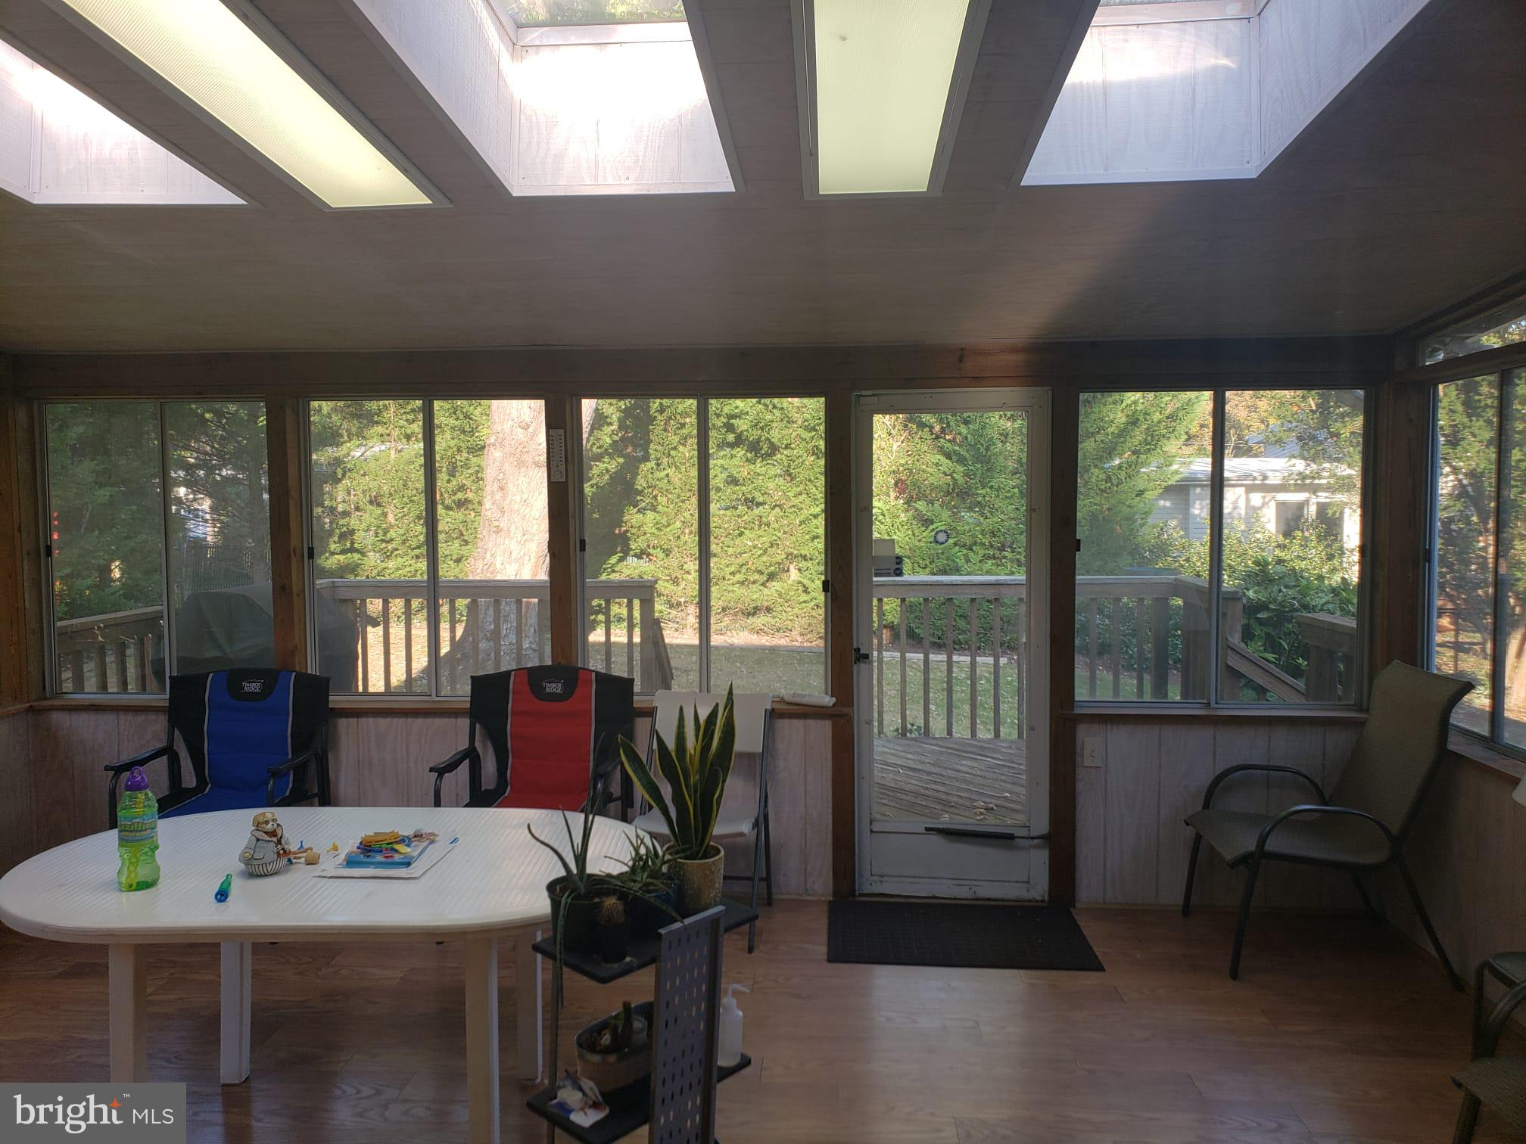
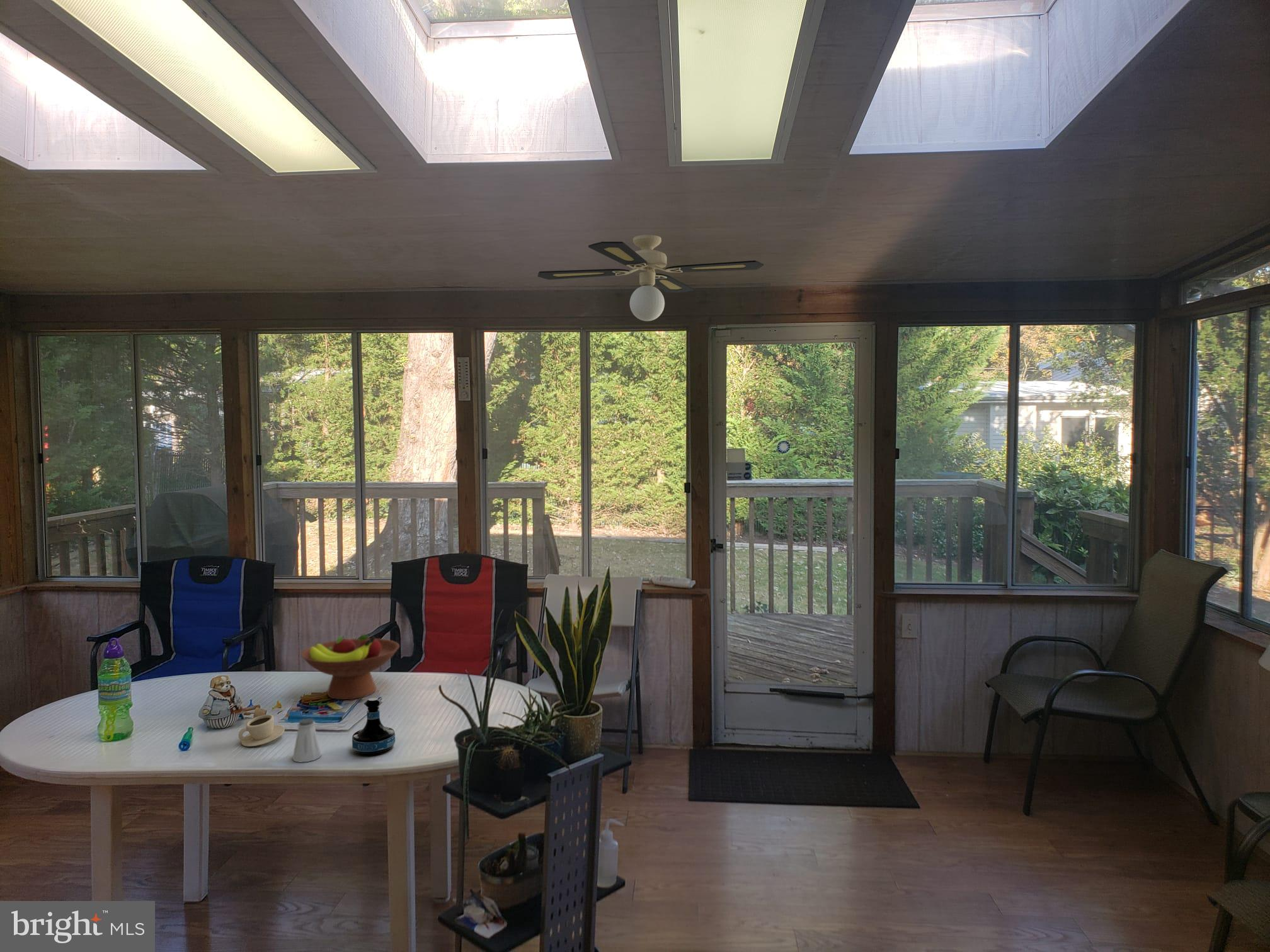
+ tequila bottle (373, 723)
+ ceiling fan (647, 280)
+ fruit bowl (351, 662)
+ cup (261, 728)
+ saltshaker (306, 739)
